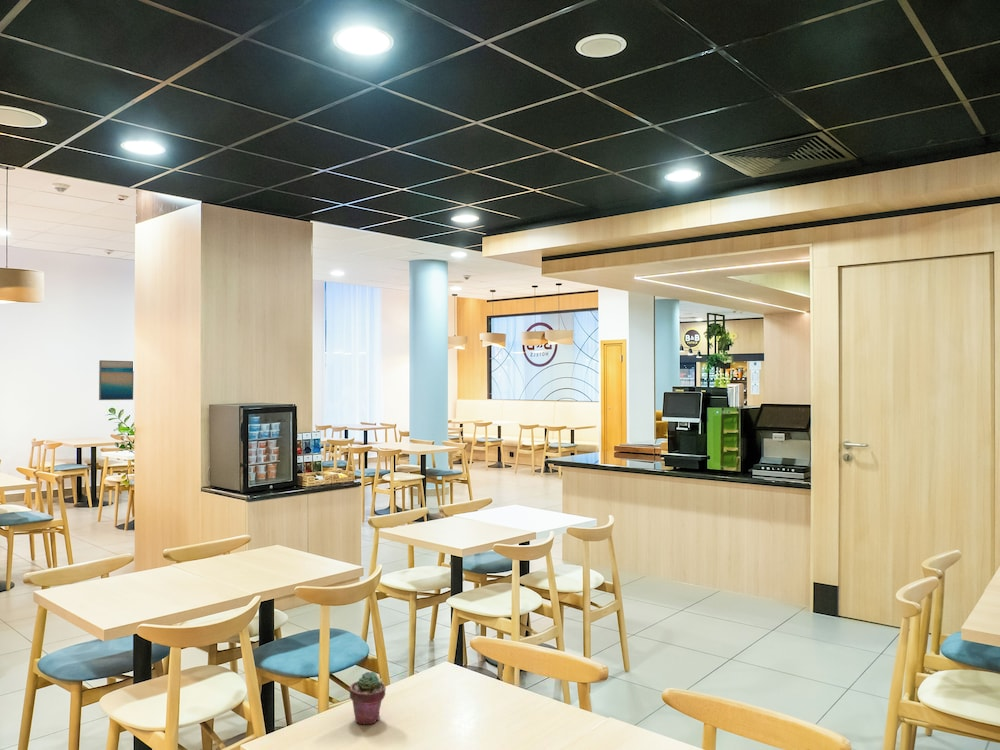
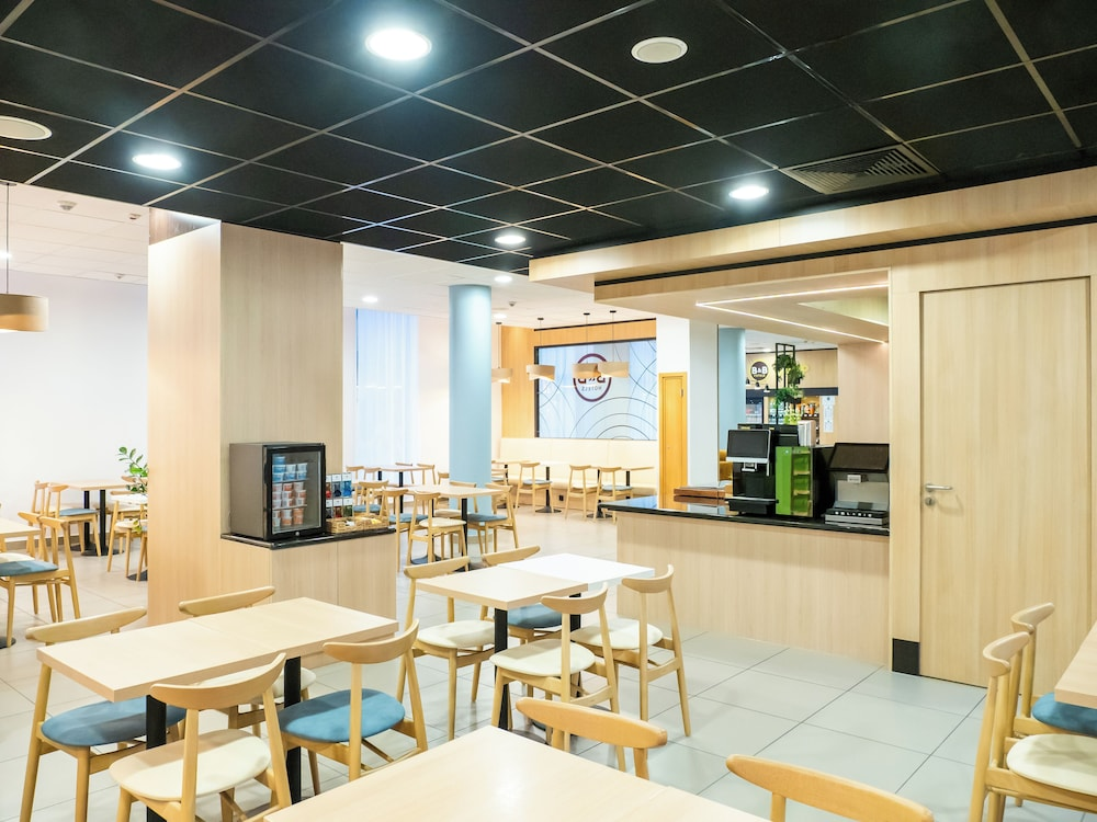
- wall art (116, 380)
- potted succulent (367, 696)
